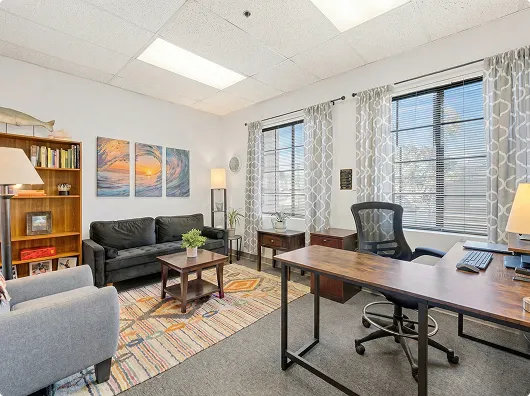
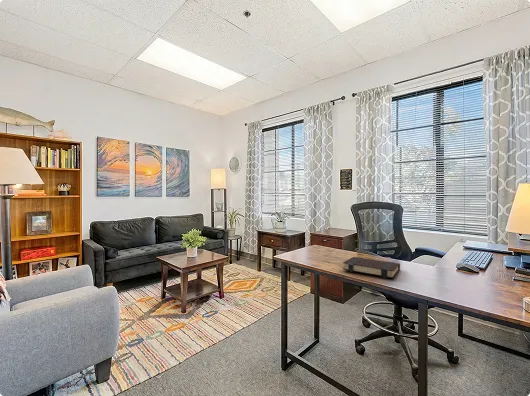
+ book (371, 266)
